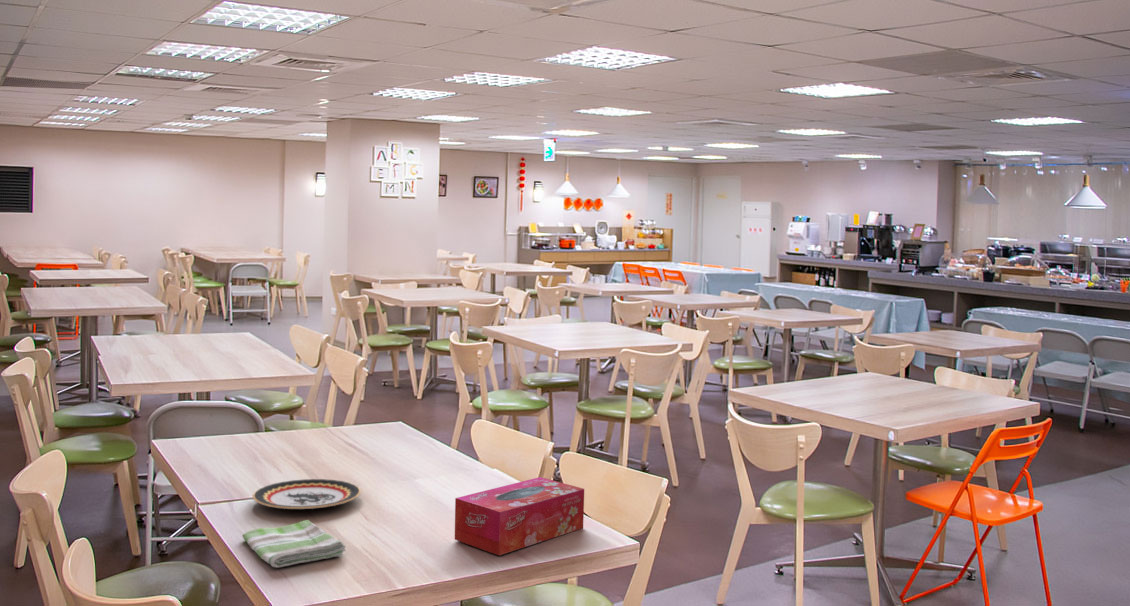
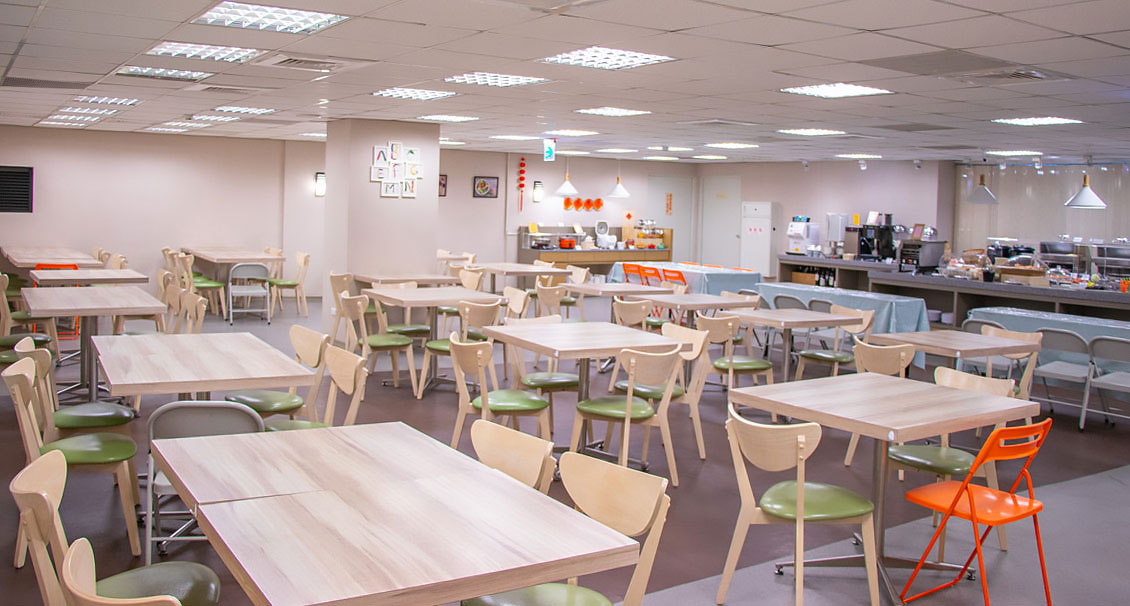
- plate (307, 496)
- dish towel (292, 540)
- tissue box (521, 513)
